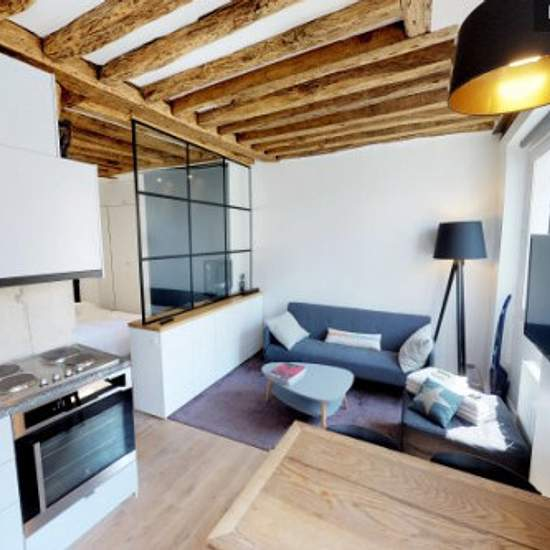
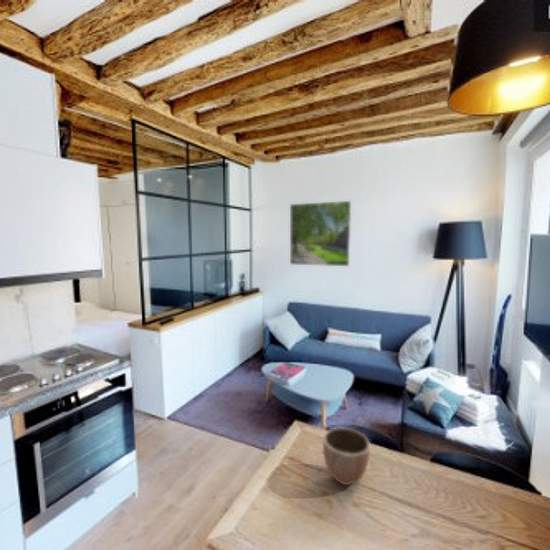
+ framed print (319, 234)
+ decorative bowl (345, 459)
